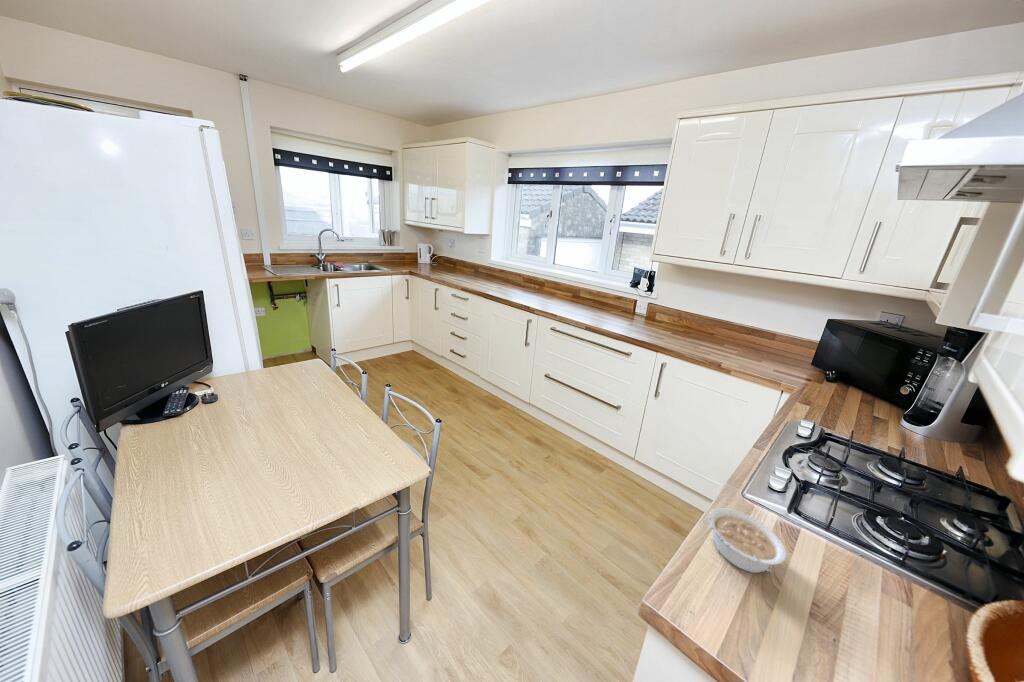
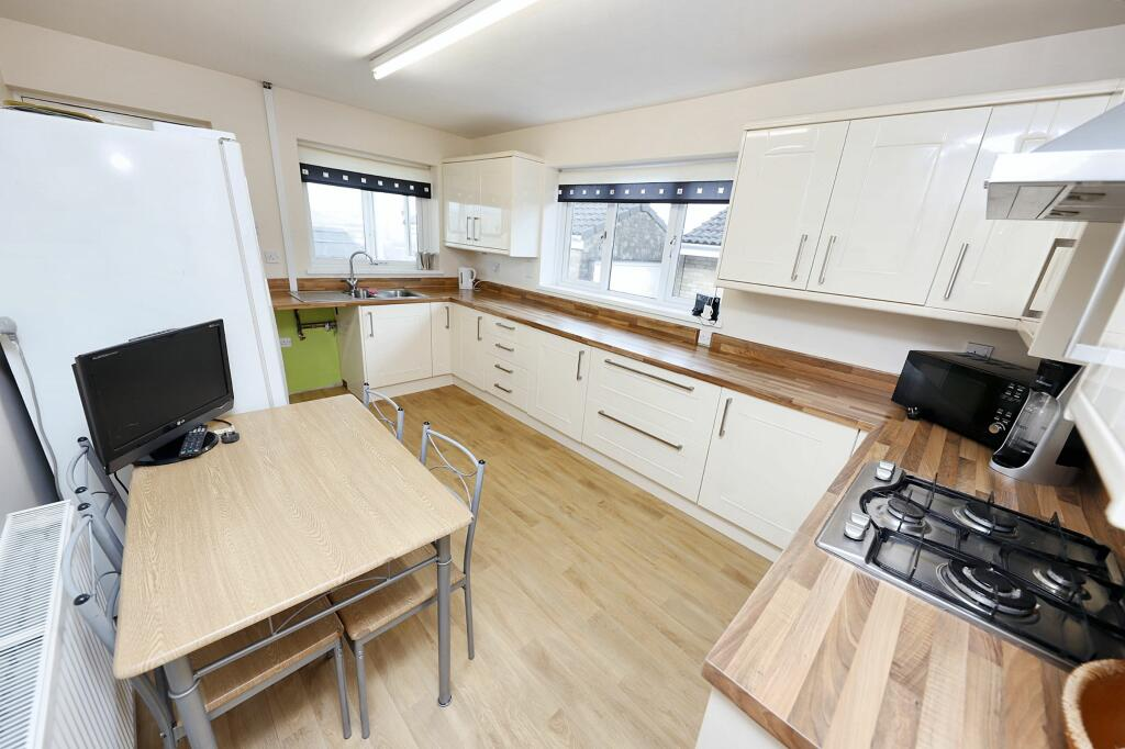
- legume (745, 543)
